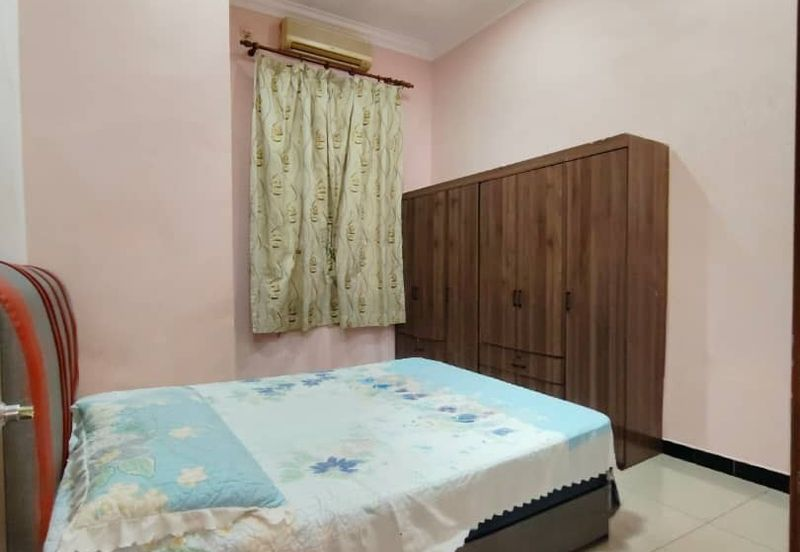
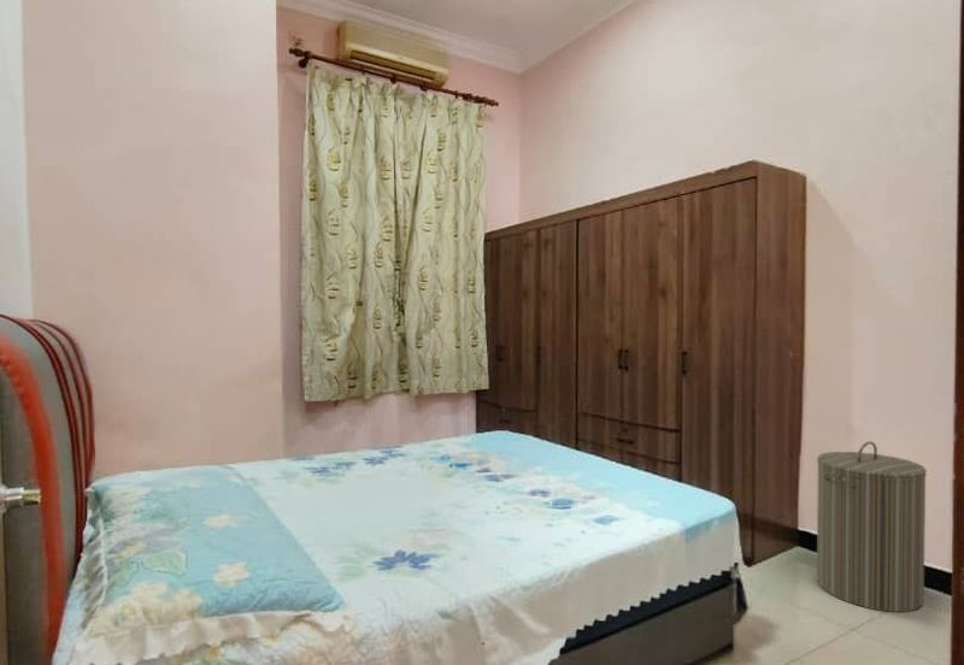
+ laundry hamper (869, 516)
